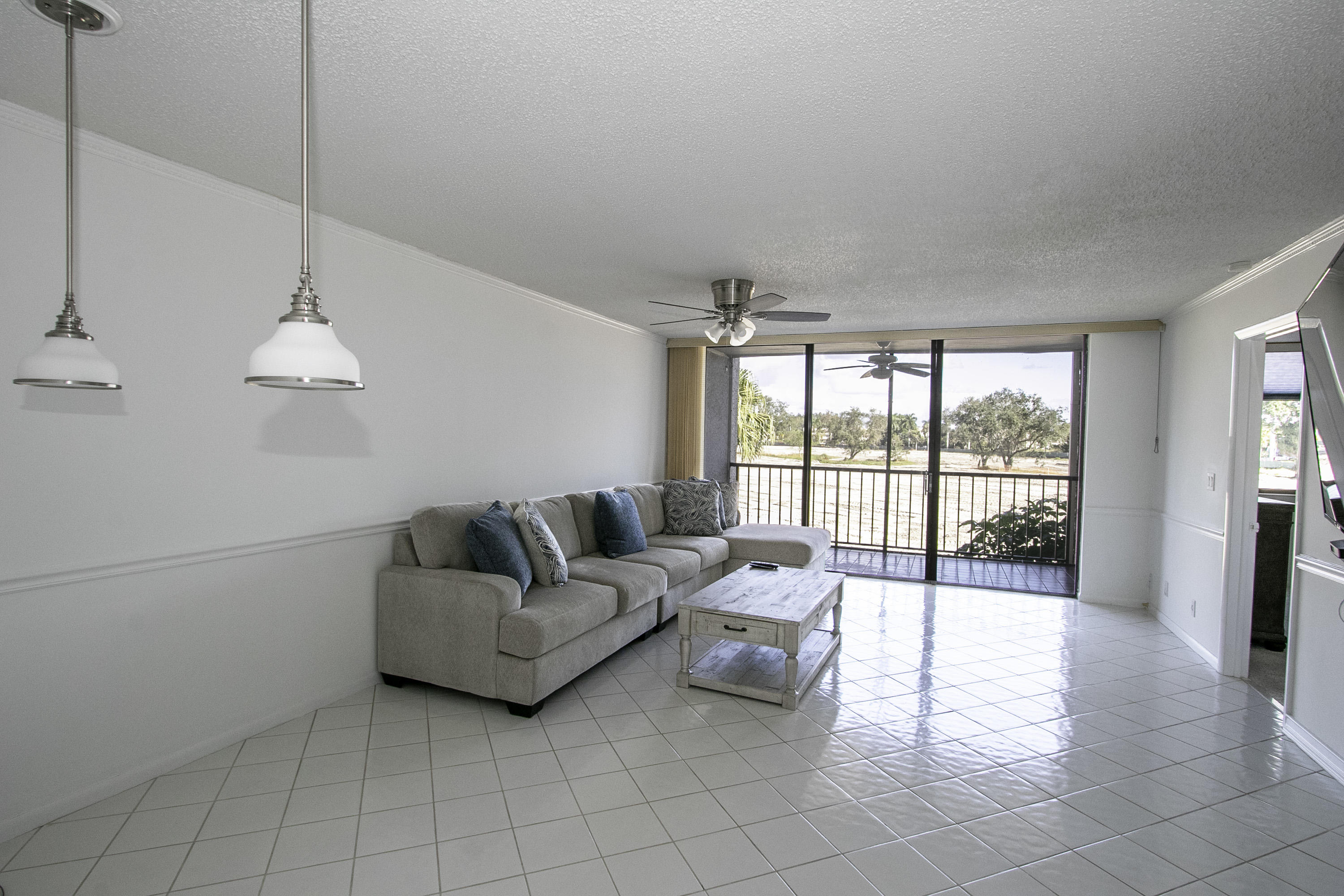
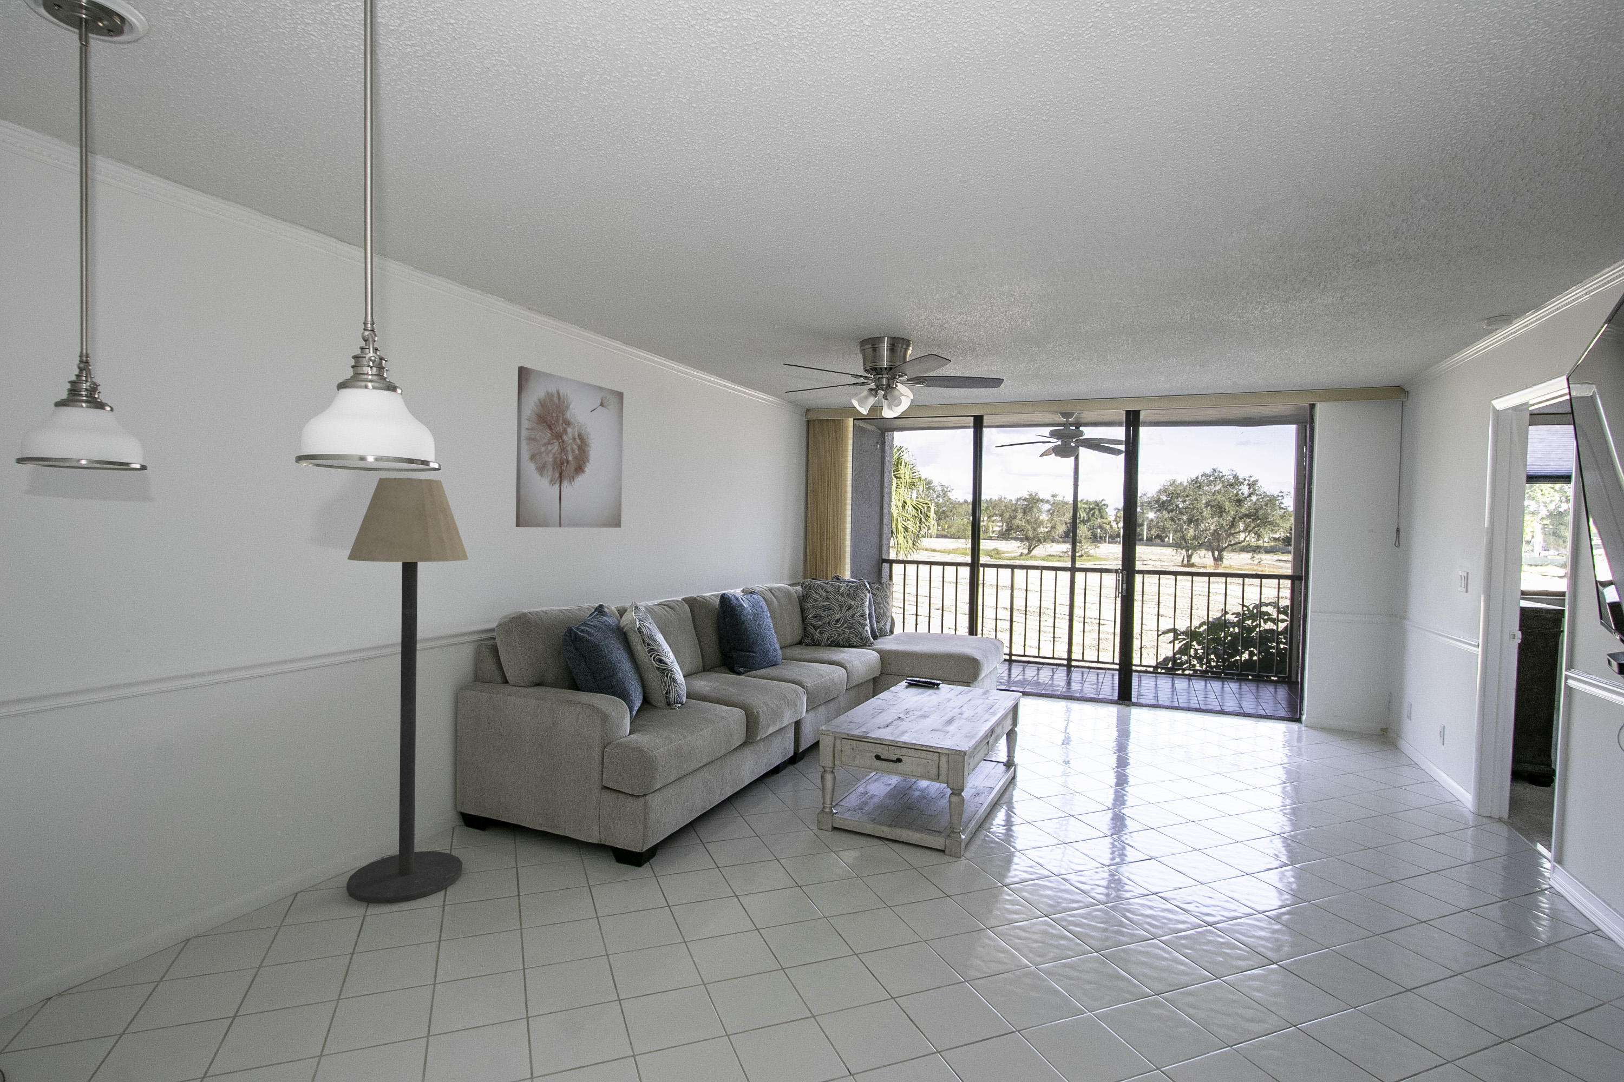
+ wall art (574, 454)
+ floor lamp (408, 680)
